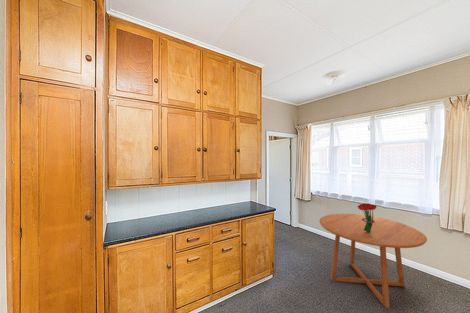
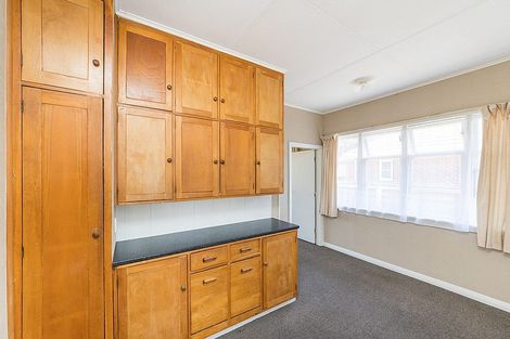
- bouquet (366, 217)
- dining table (369, 244)
